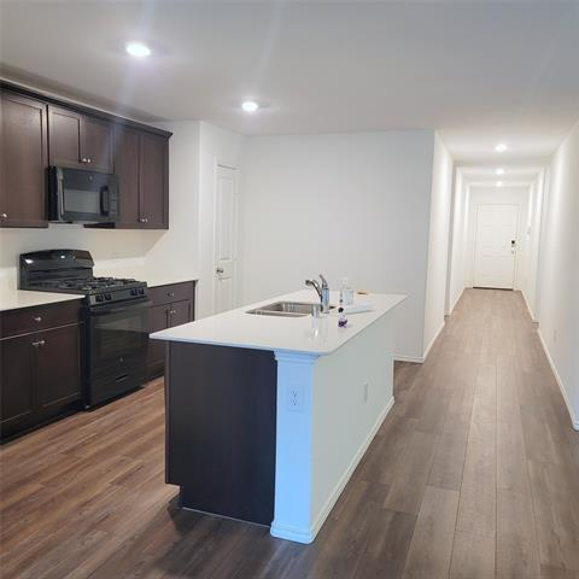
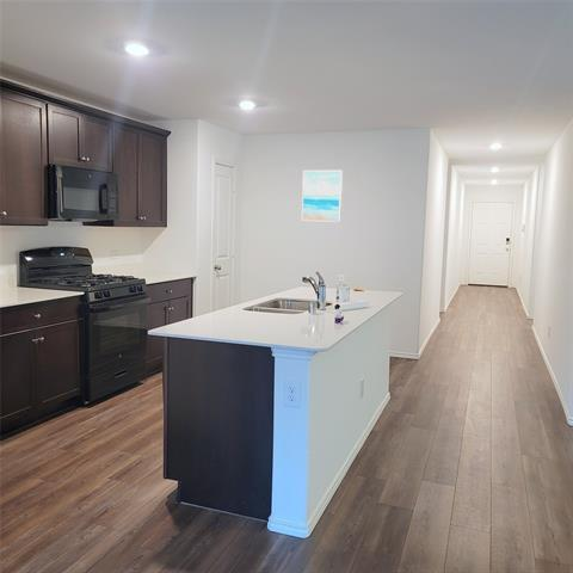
+ wall art (321, 196)
